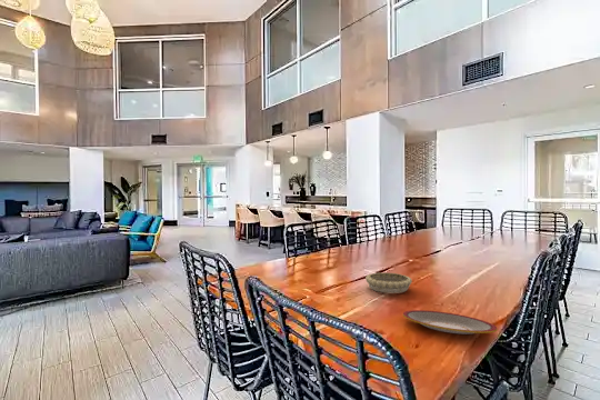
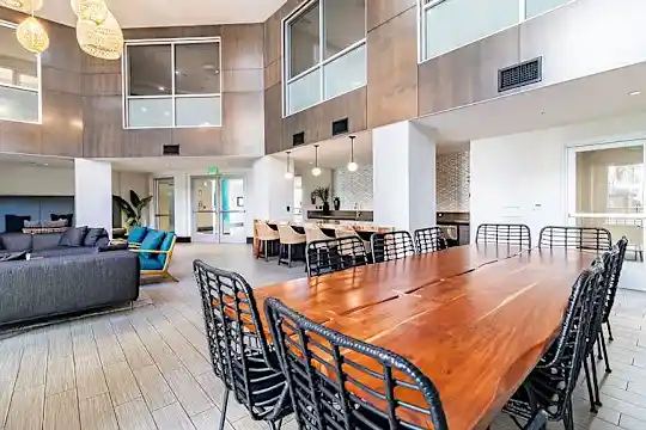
- decorative bowl (388, 282)
- plate (447, 323)
